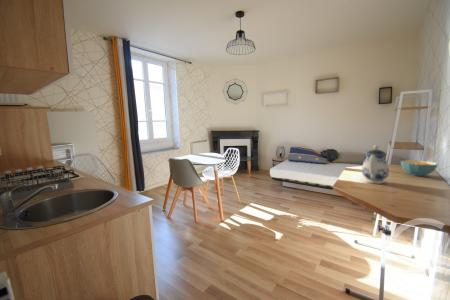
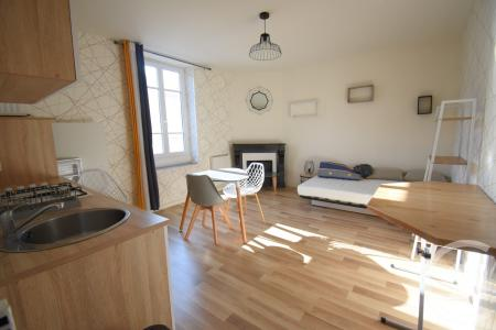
- cereal bowl (417, 168)
- teapot (375, 163)
